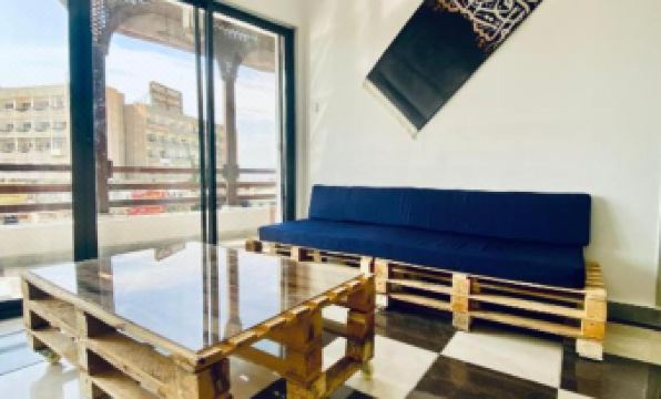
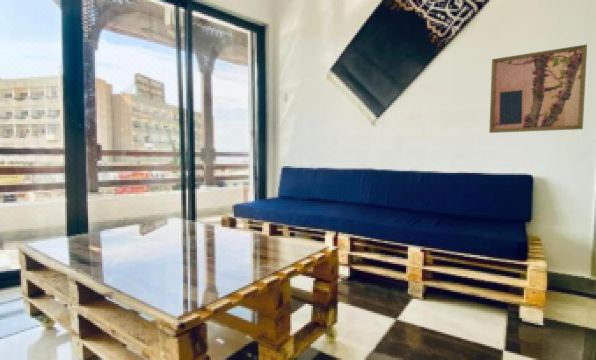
+ wall art (534, 92)
